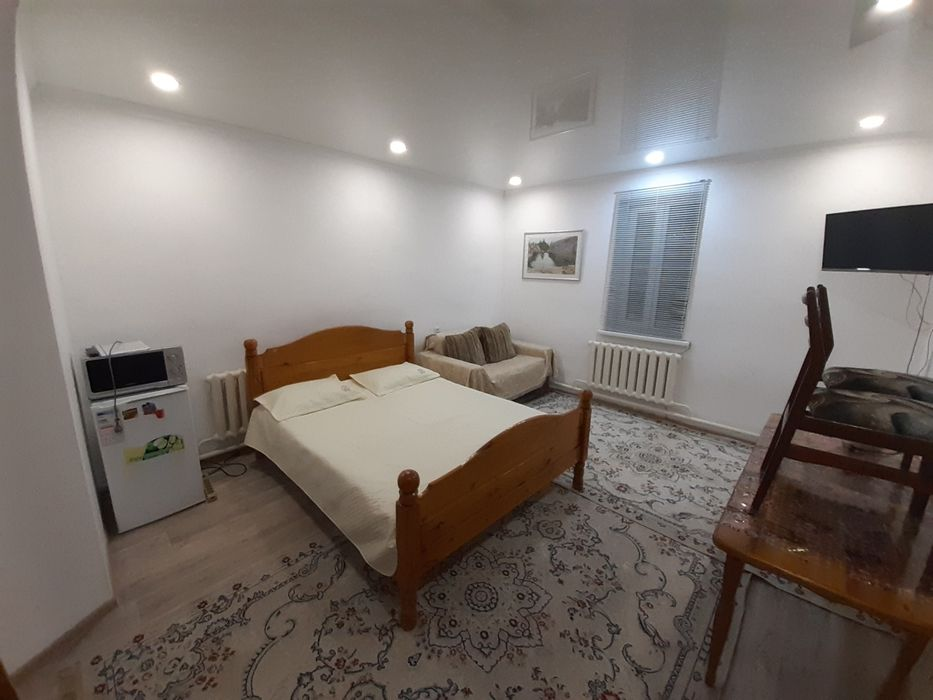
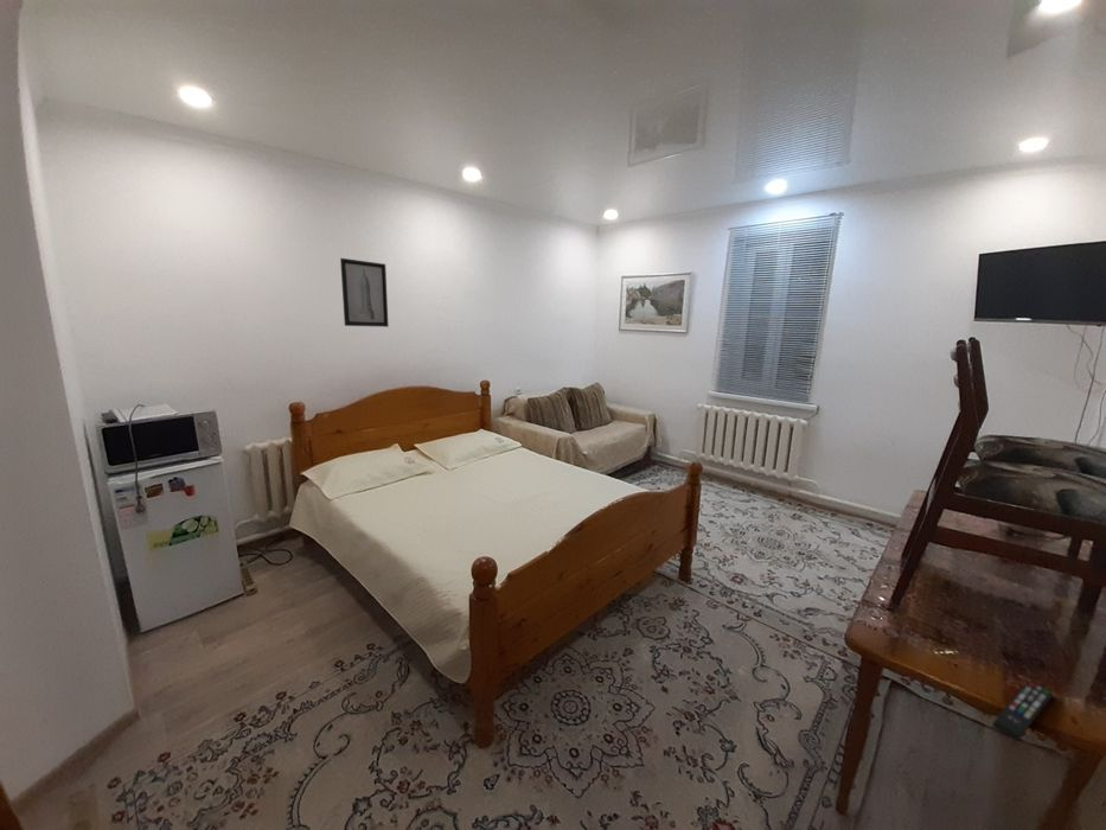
+ remote control (1023, 708)
+ wall art (365, 294)
